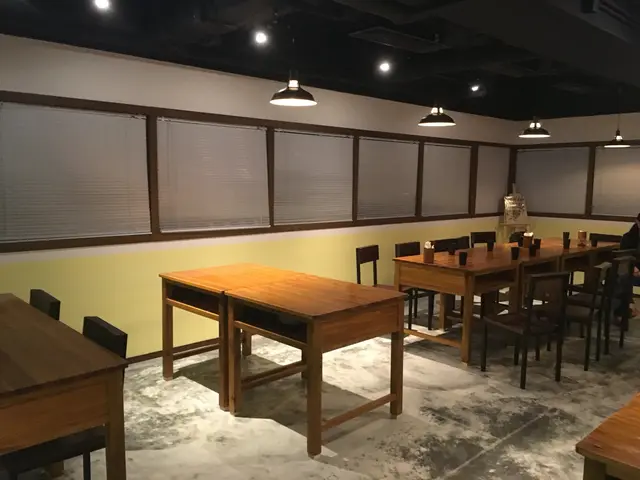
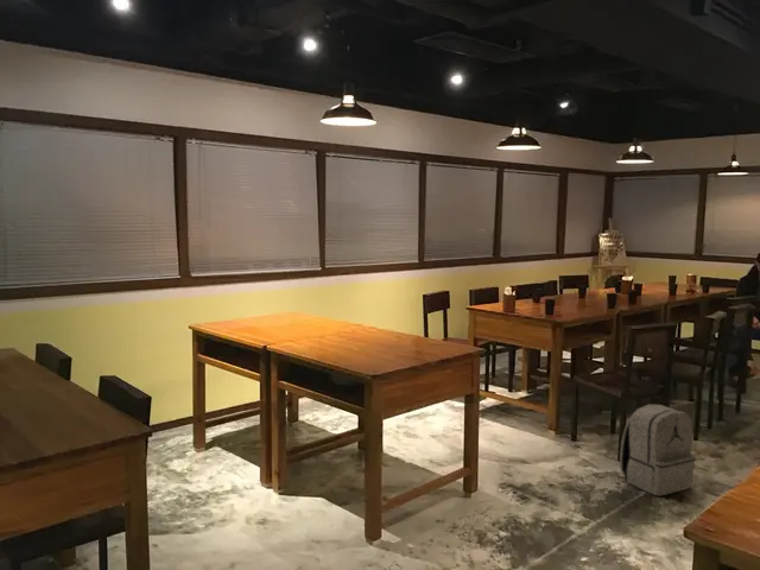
+ backpack (656, 444)
